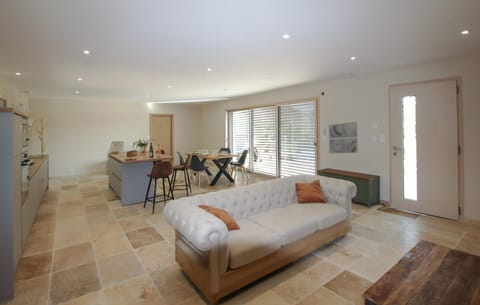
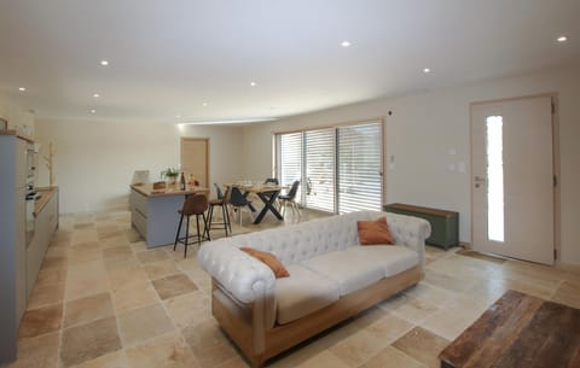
- wall art (342, 137)
